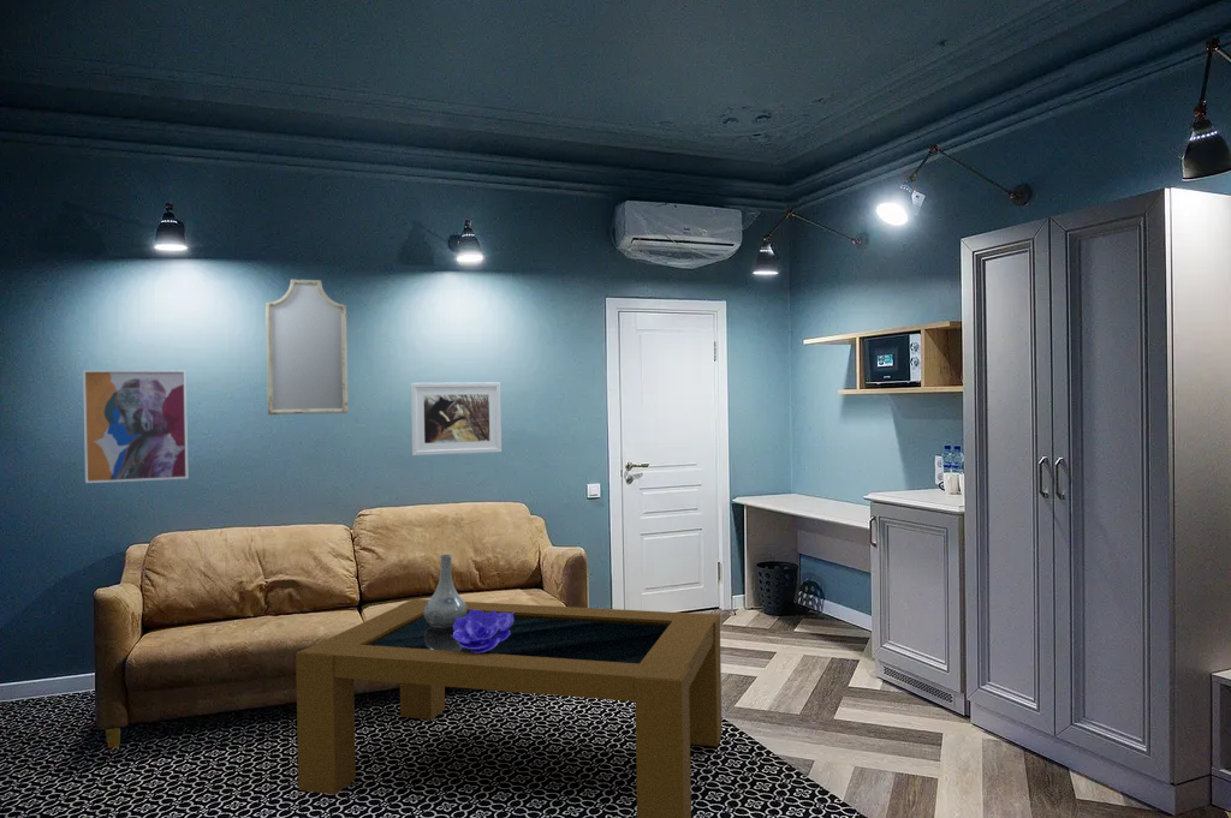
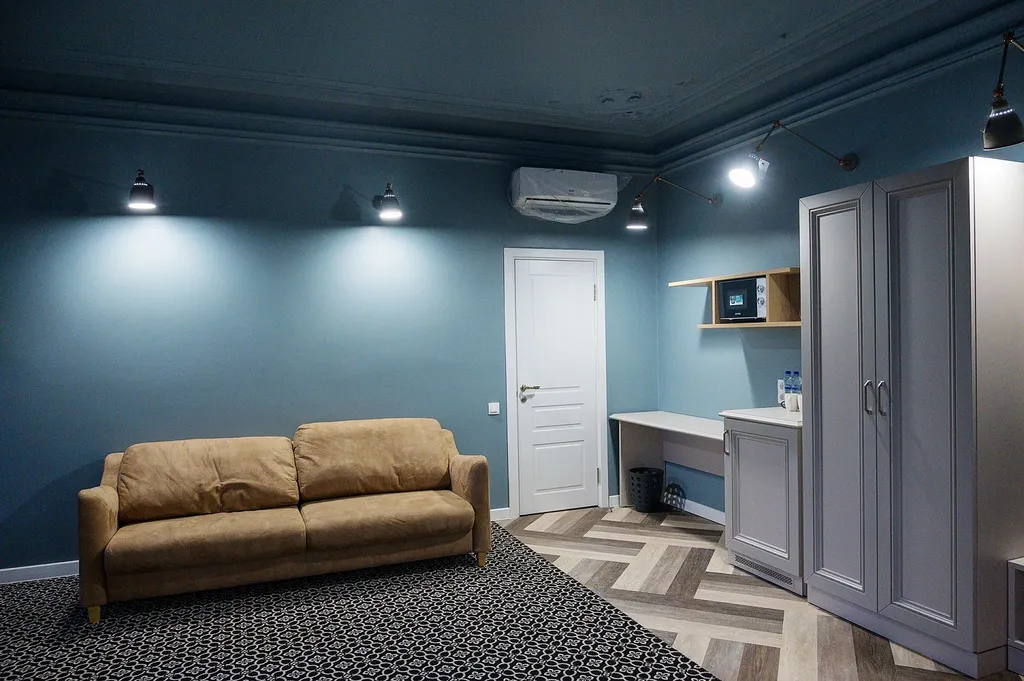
- home mirror (307, 346)
- wall art (136, 425)
- vase (445, 586)
- decorative bowl (480, 628)
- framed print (457, 418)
- coffee table (523, 692)
